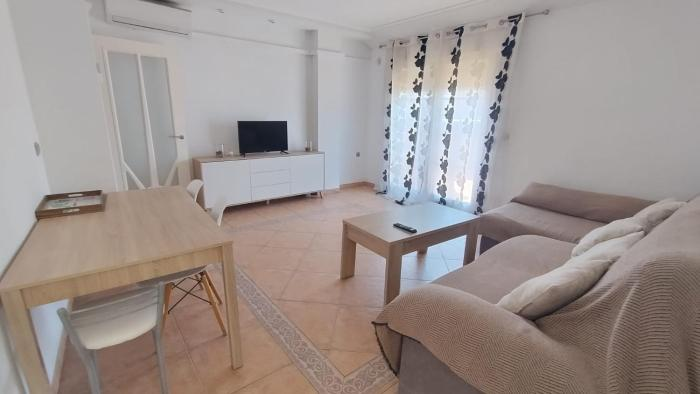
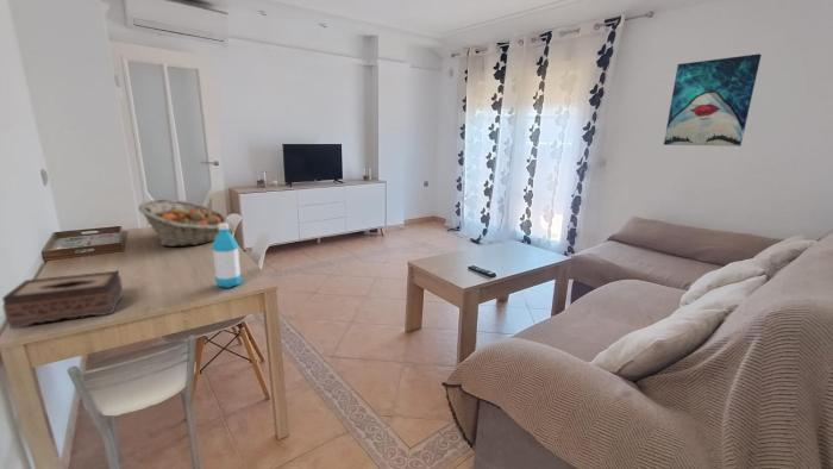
+ water bottle (226, 255)
+ wall art (708, 104)
+ tissue box (69, 296)
+ fruit basket (186, 220)
